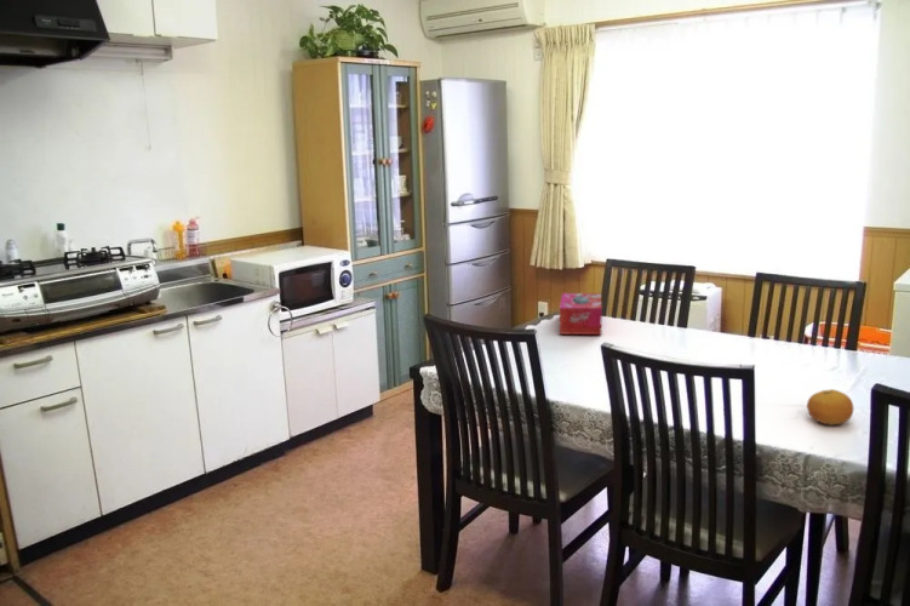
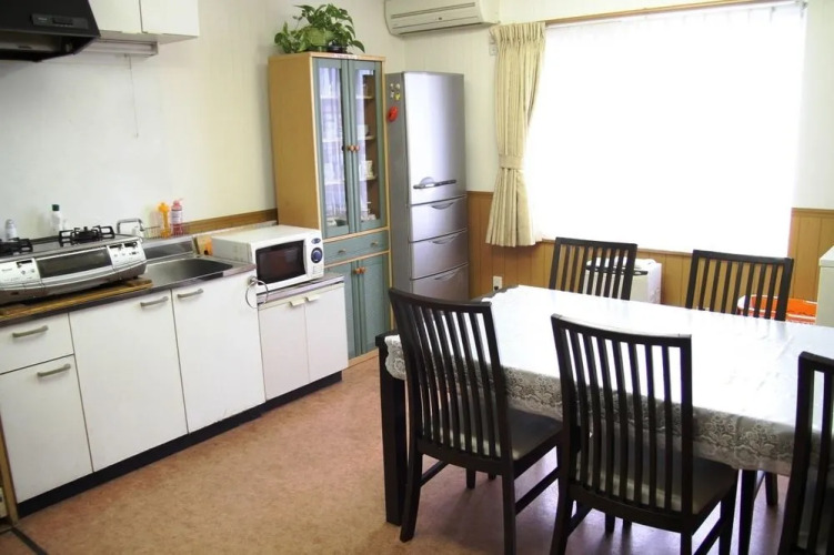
- tissue box (580, 313)
- fruit (830, 406)
